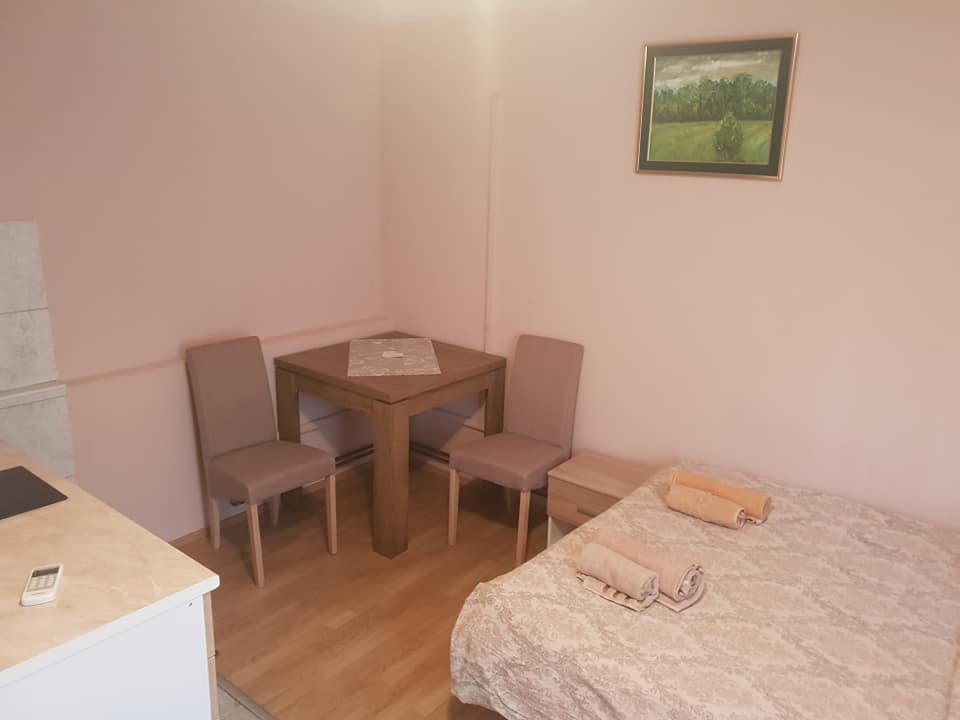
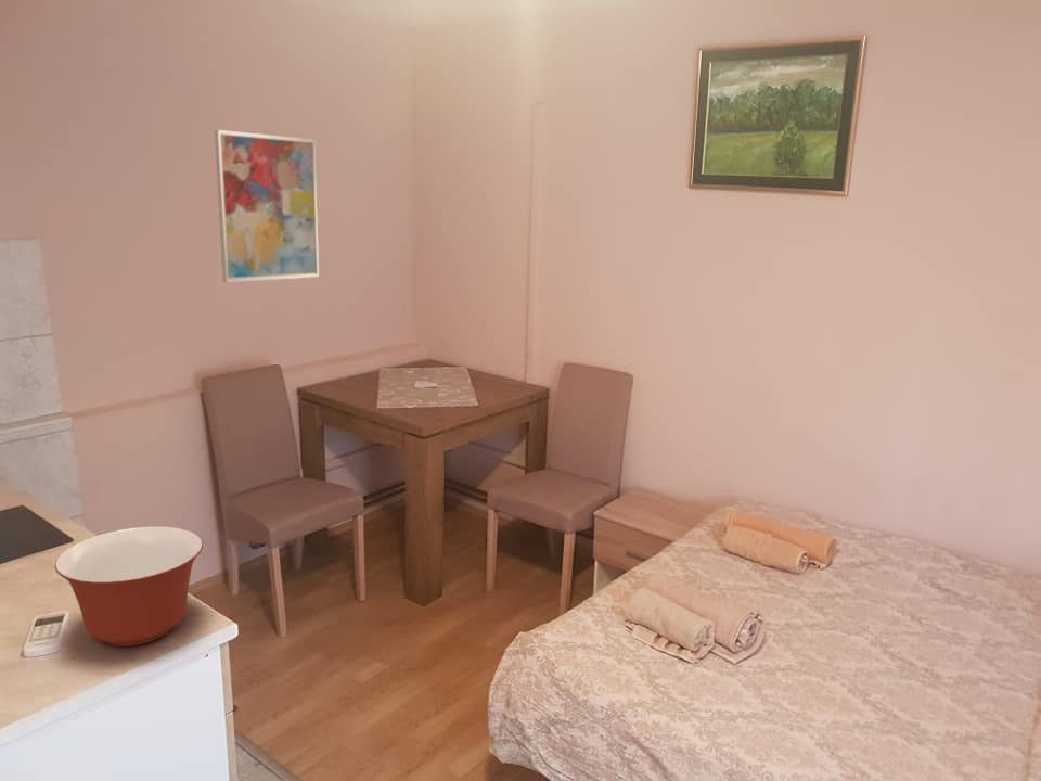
+ wall art (270, 208)
+ mixing bowl (134, 590)
